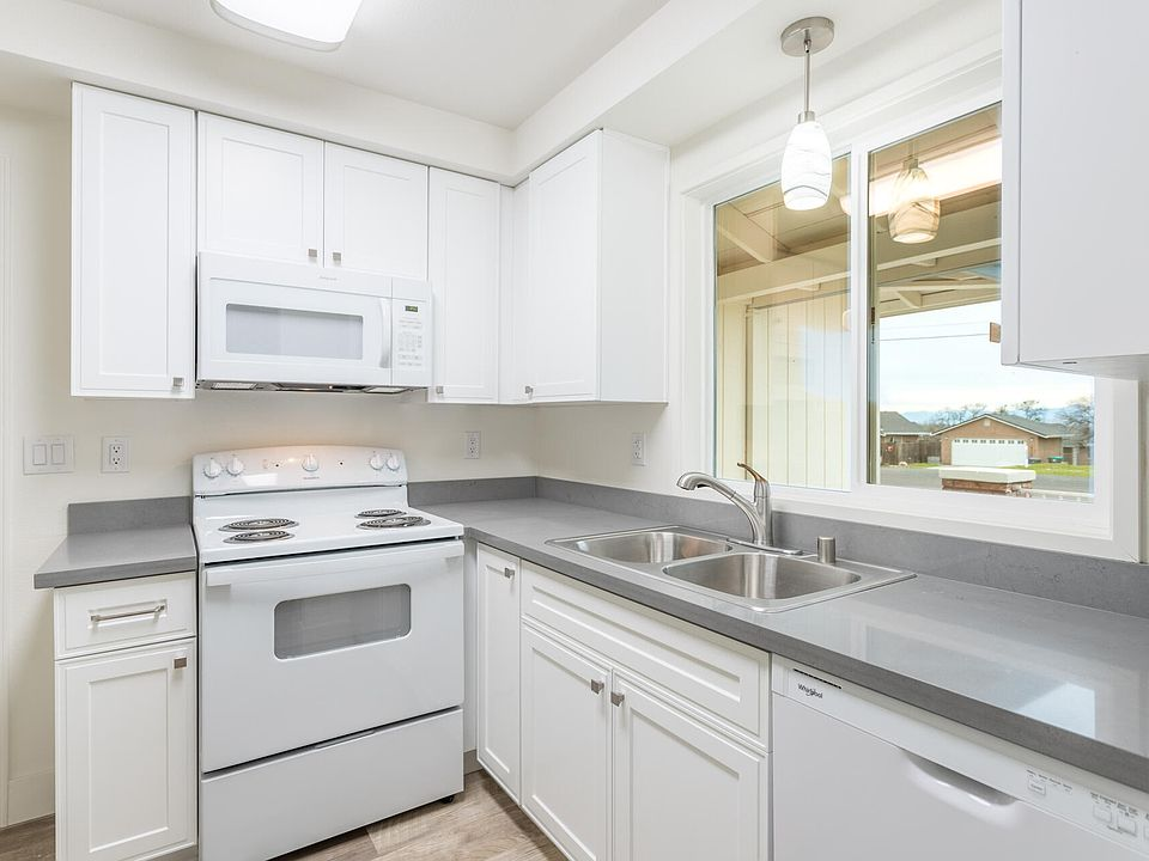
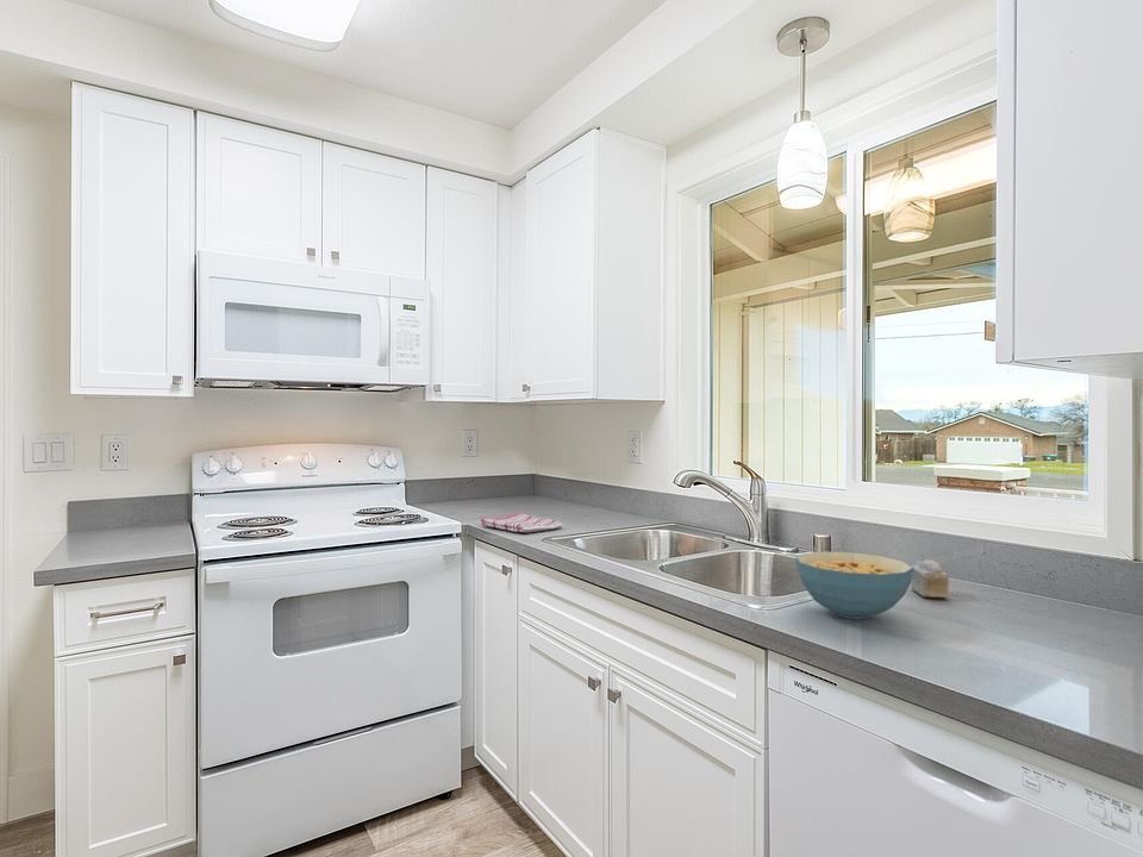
+ dish towel (520, 521)
+ cereal bowl (851, 588)
+ cake slice (929, 577)
